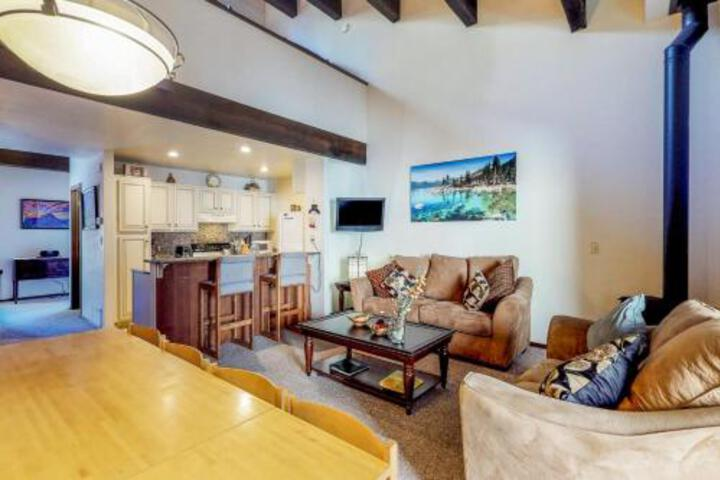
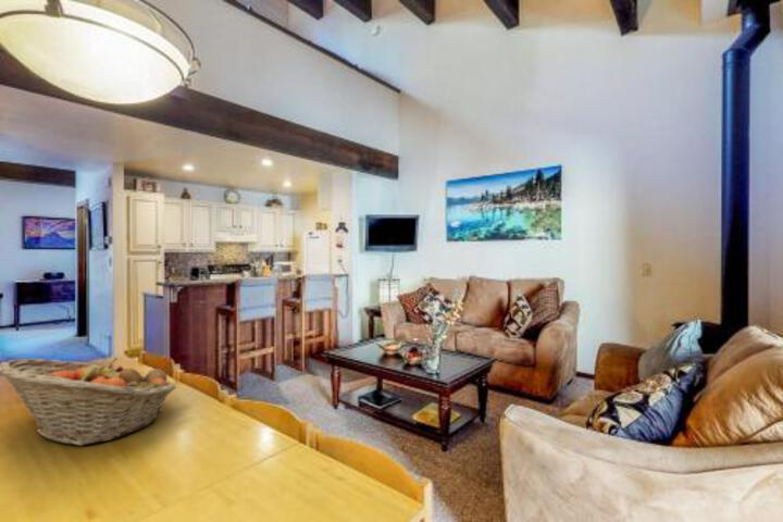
+ fruit basket (92, 388)
